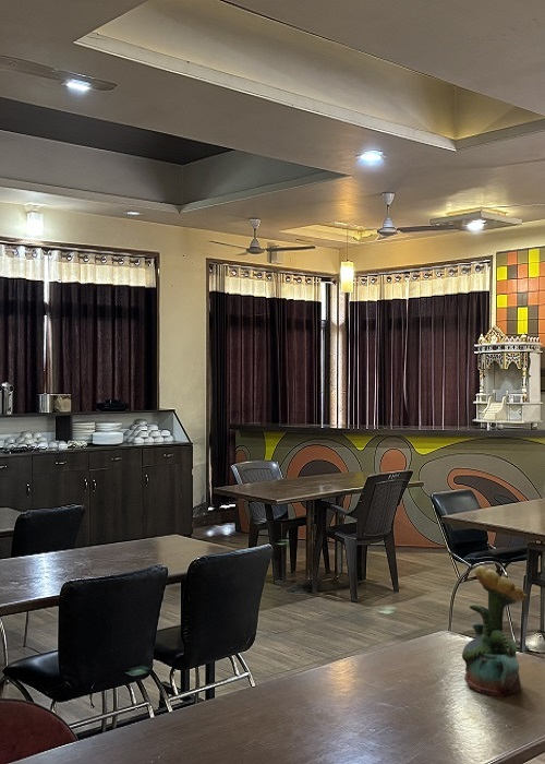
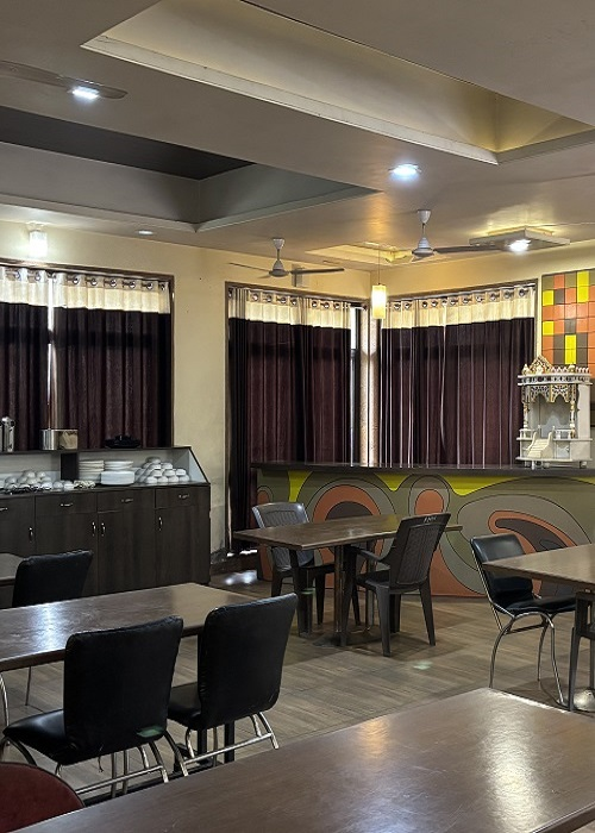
- potted flower (494, 624)
